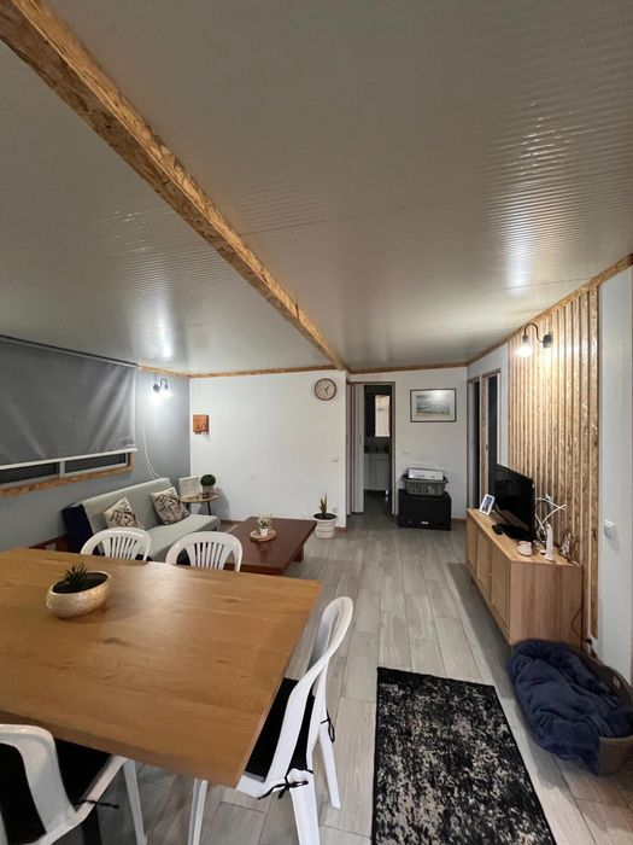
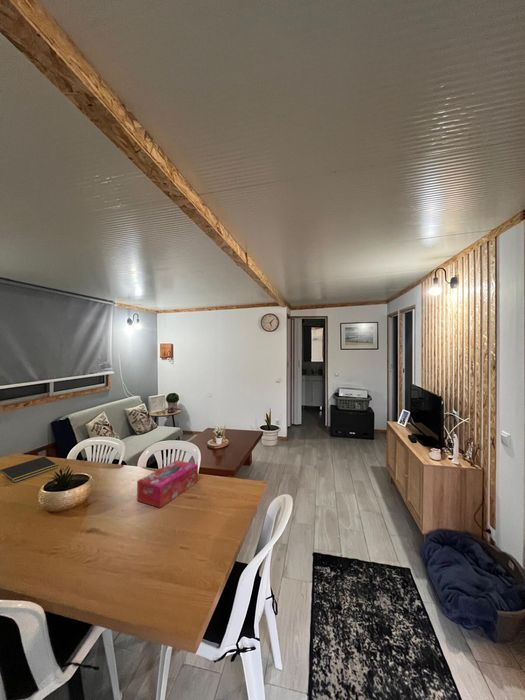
+ tissue box (169, 481)
+ notepad (30, 468)
